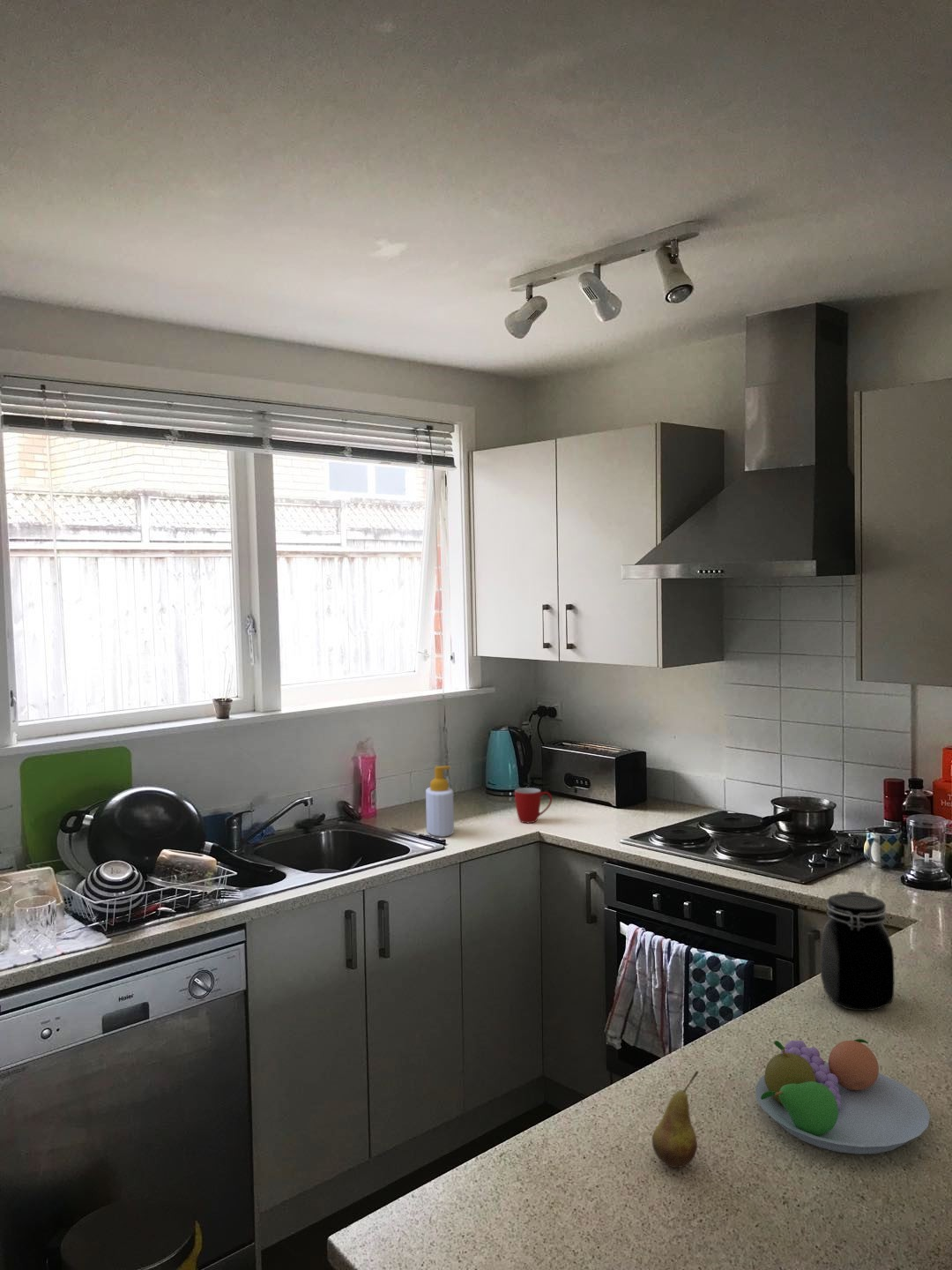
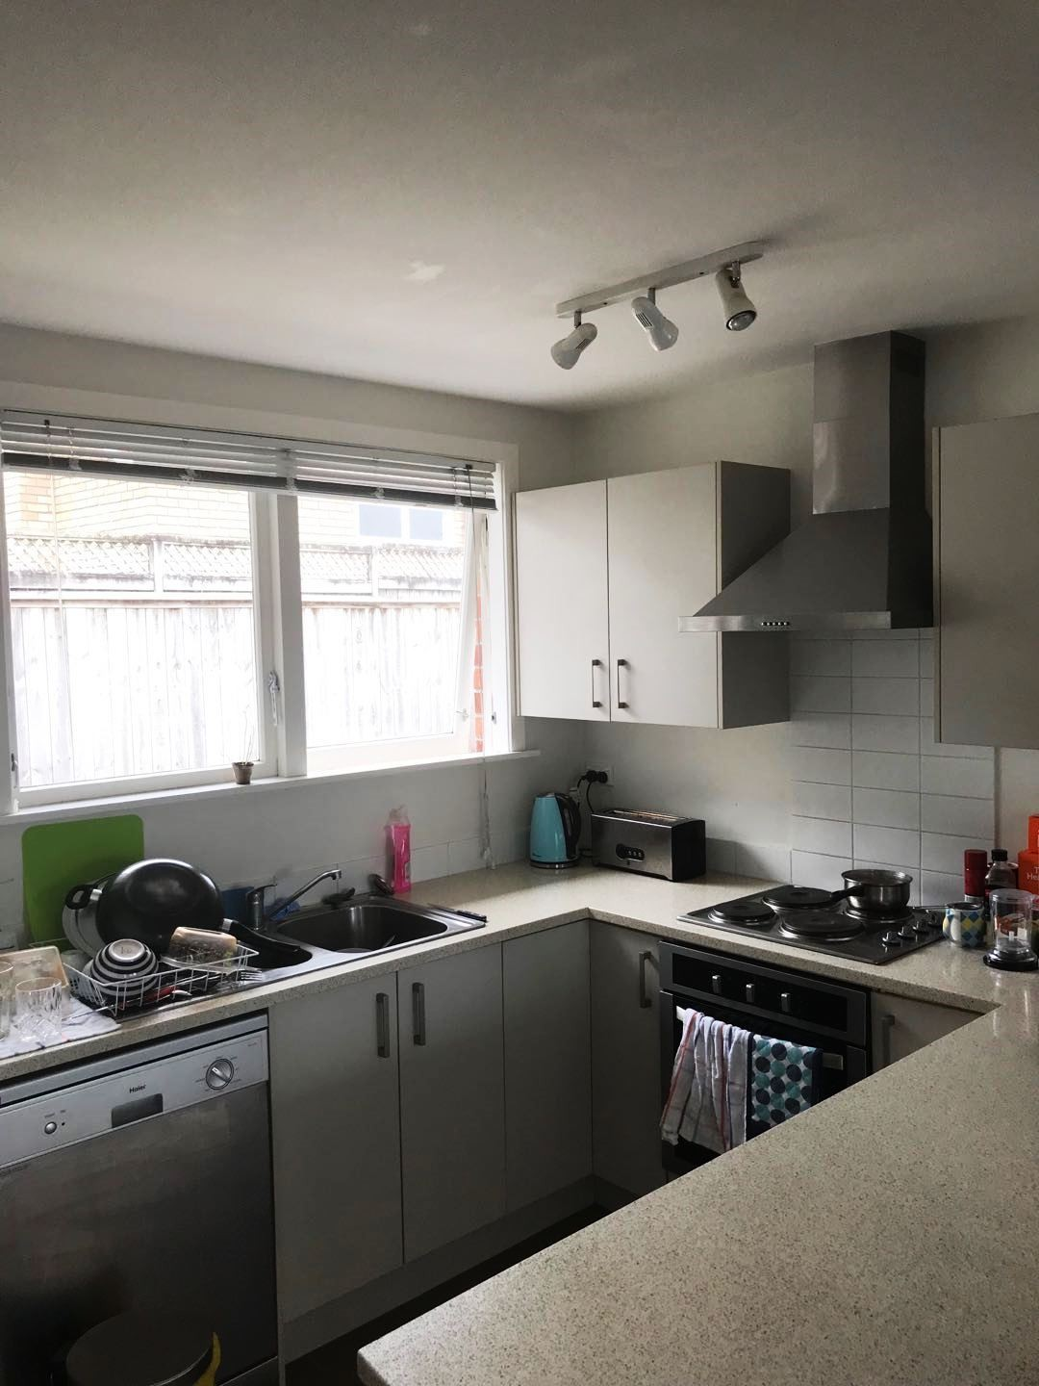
- jar (856, 951)
- soap bottle (439, 799)
- mug (533, 805)
- fruit bowl (833, 1086)
- fruit (673, 1119)
